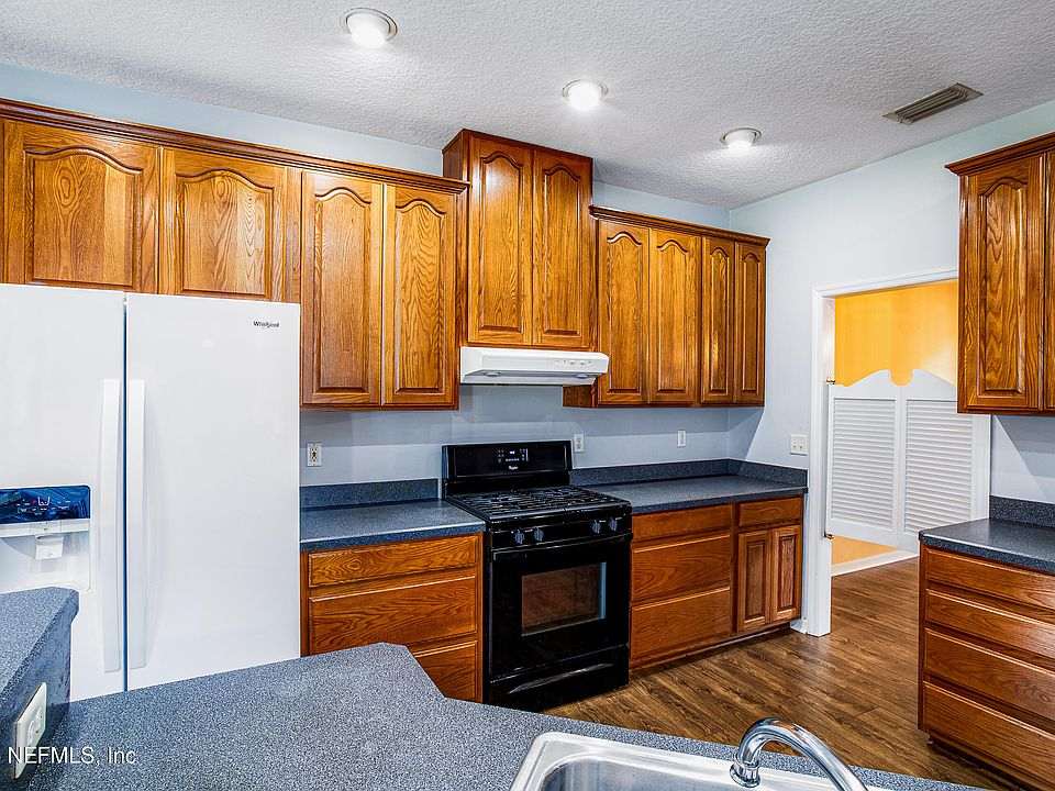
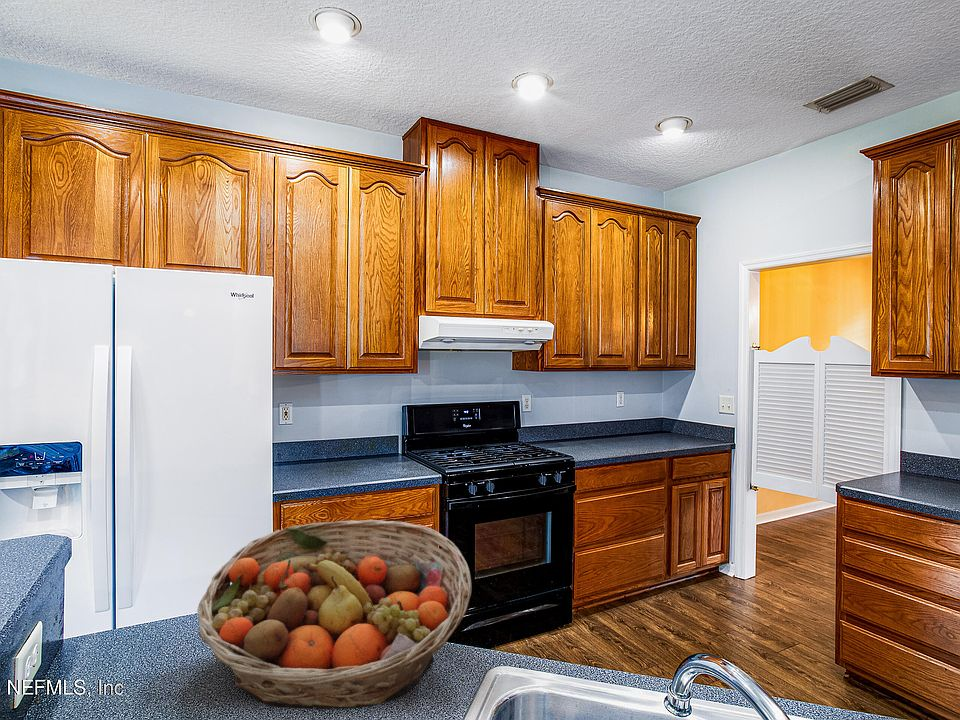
+ fruit basket (339, 603)
